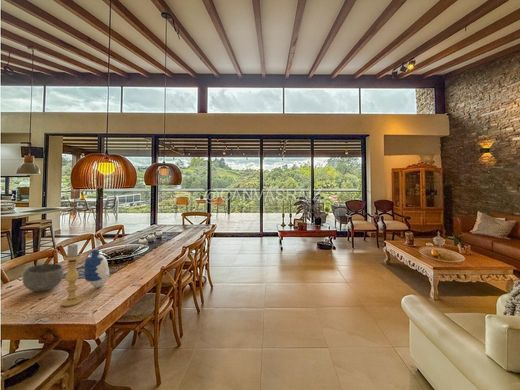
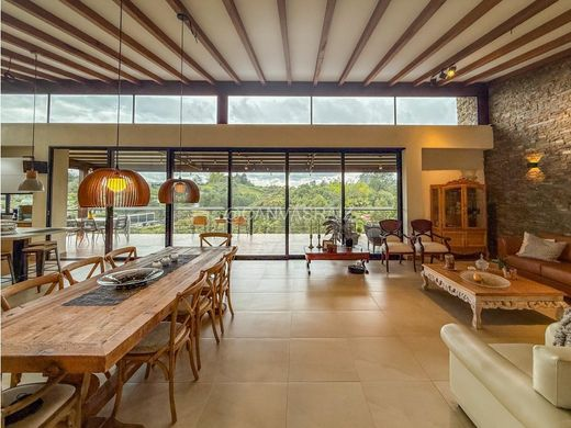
- bowl (43, 278)
- candle holder (72, 273)
- vase (97, 269)
